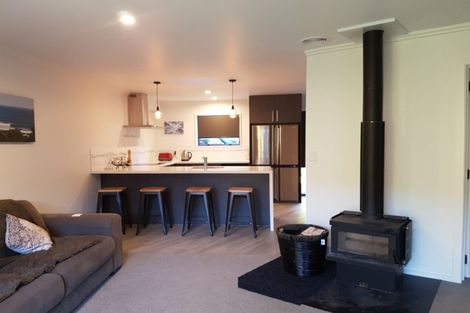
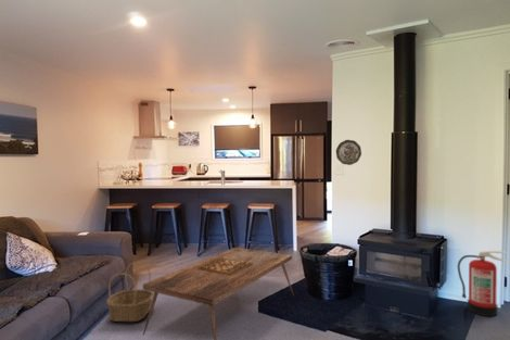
+ coffee table (227, 287)
+ fire extinguisher (482, 280)
+ basket (130, 291)
+ decorative plate (348, 152)
